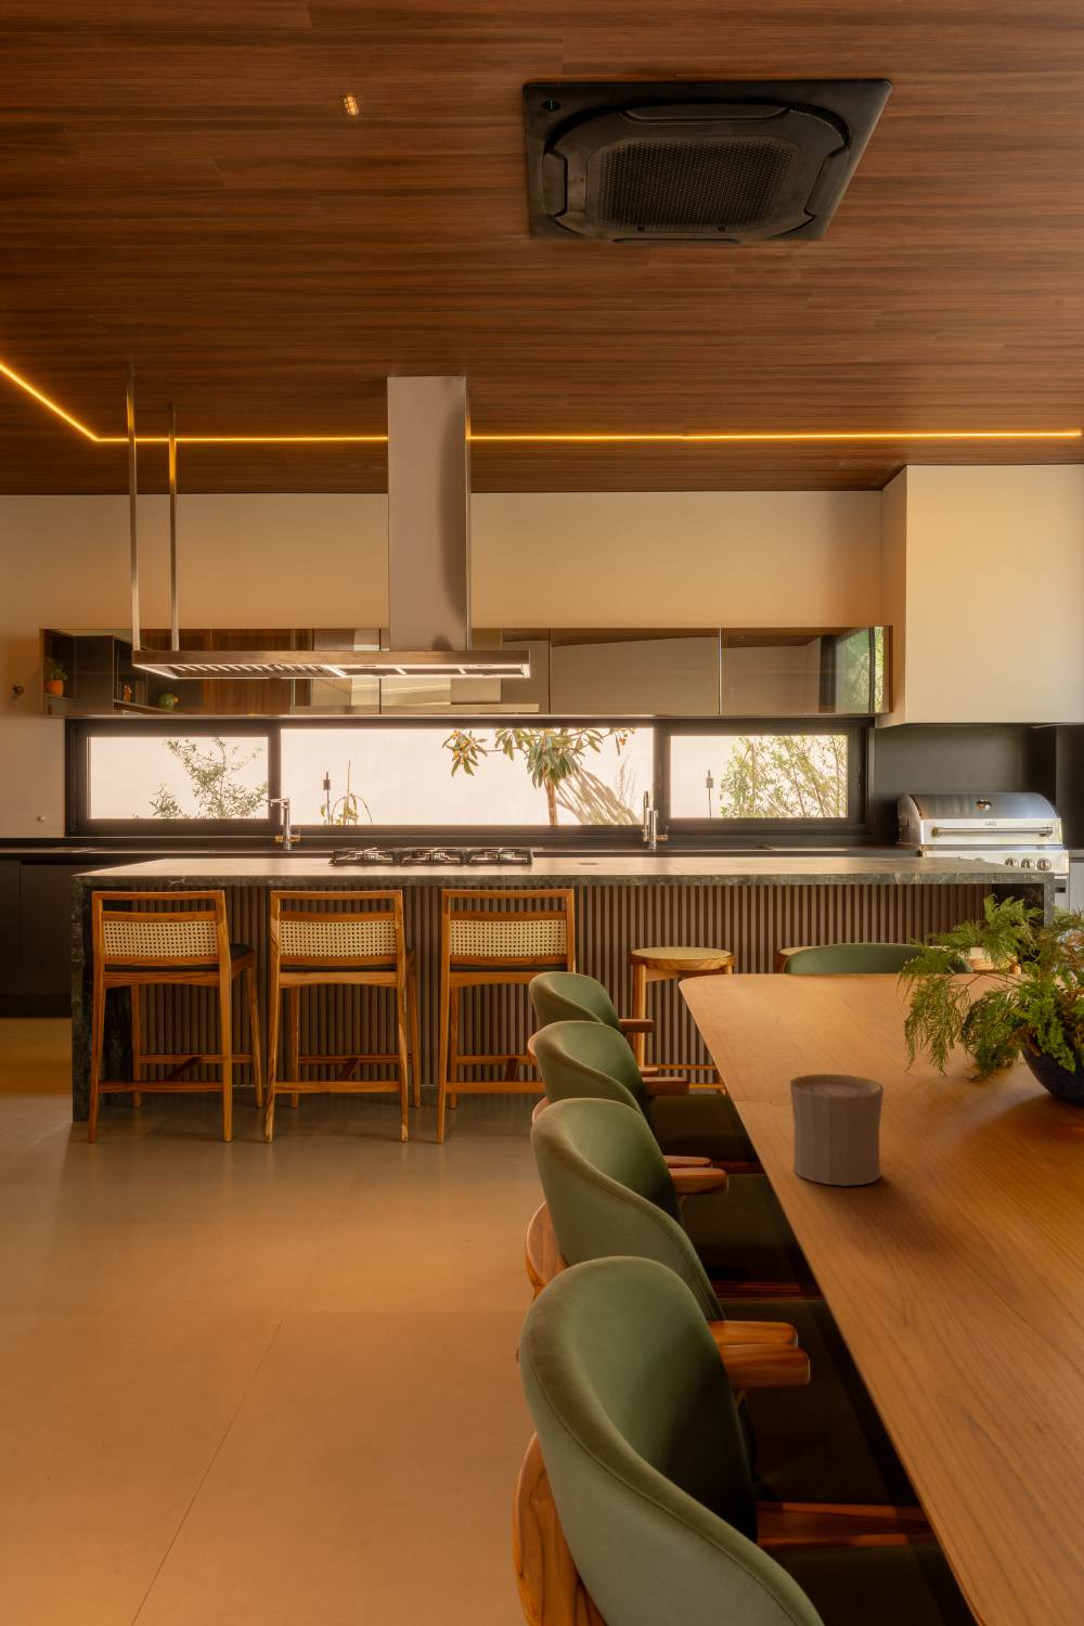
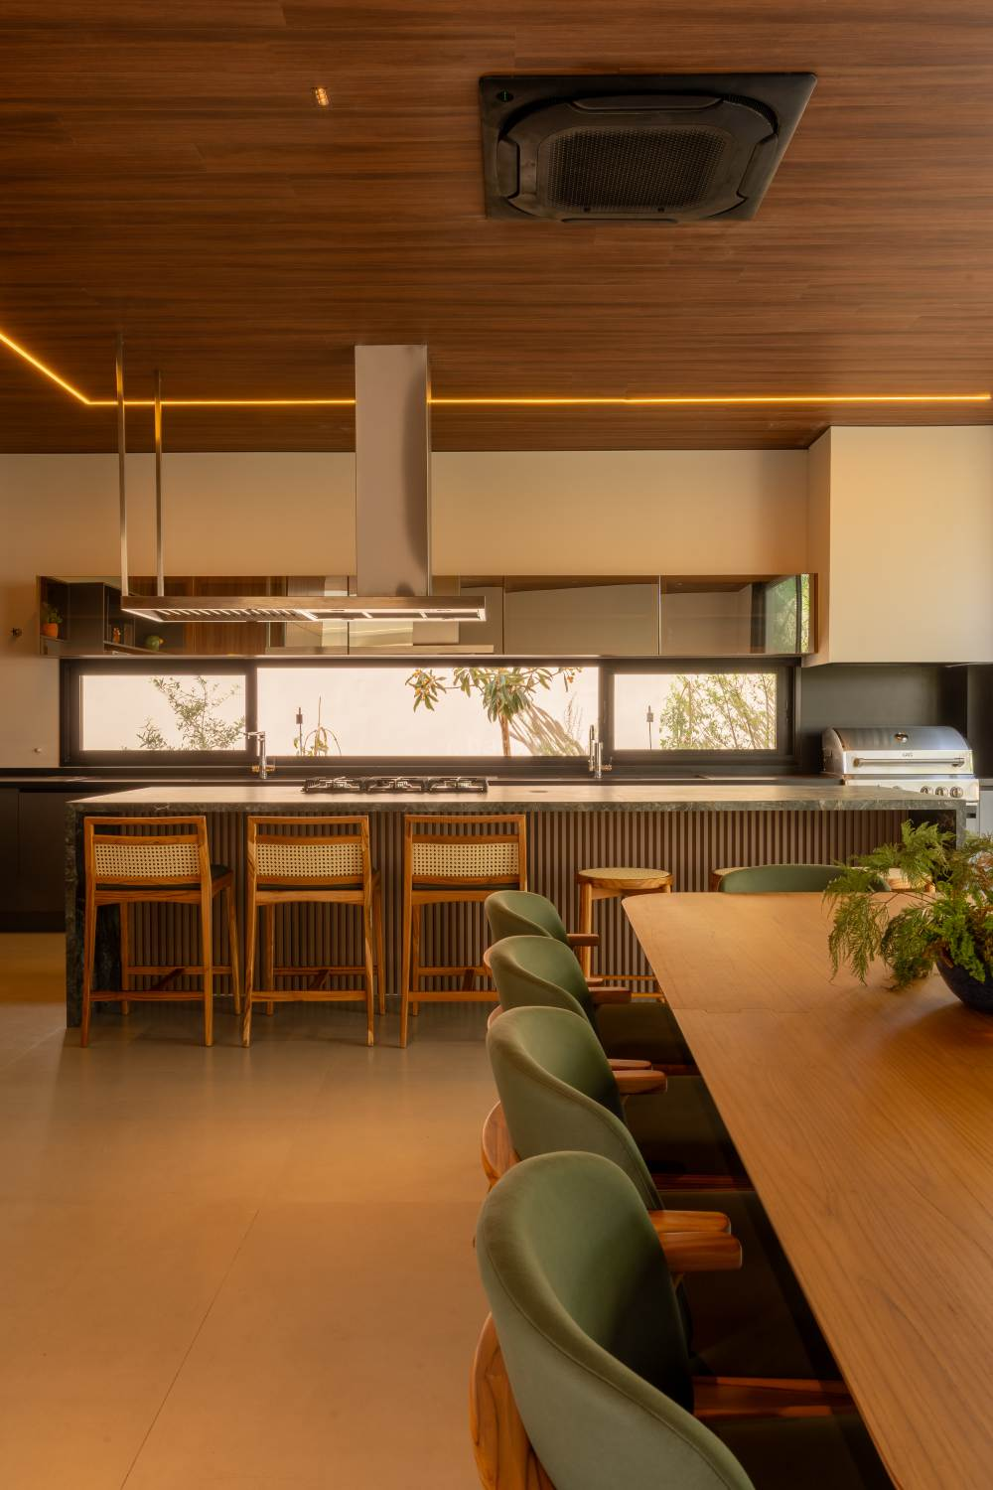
- cup (836, 1128)
